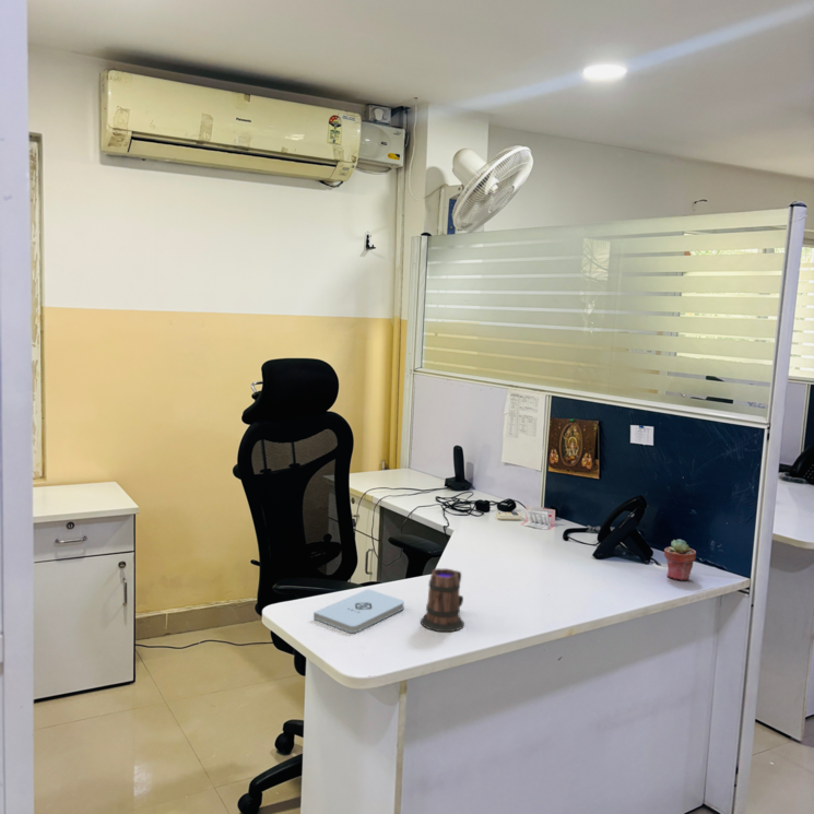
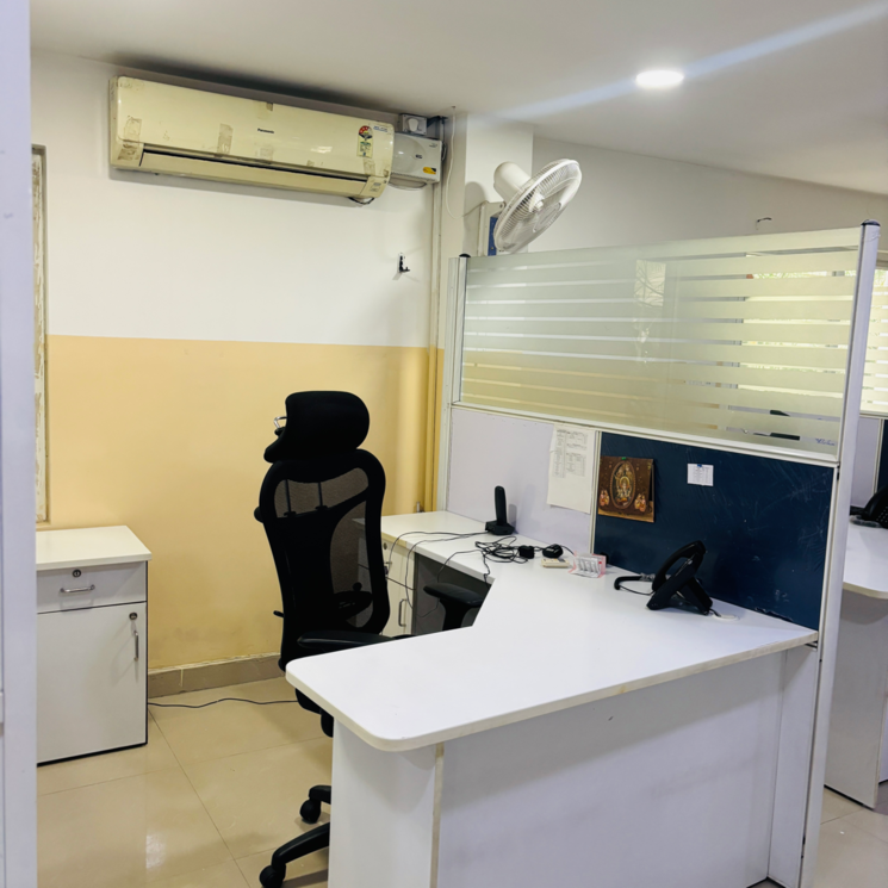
- mug (447, 594)
- notepad (361, 610)
- potted succulent (680, 557)
